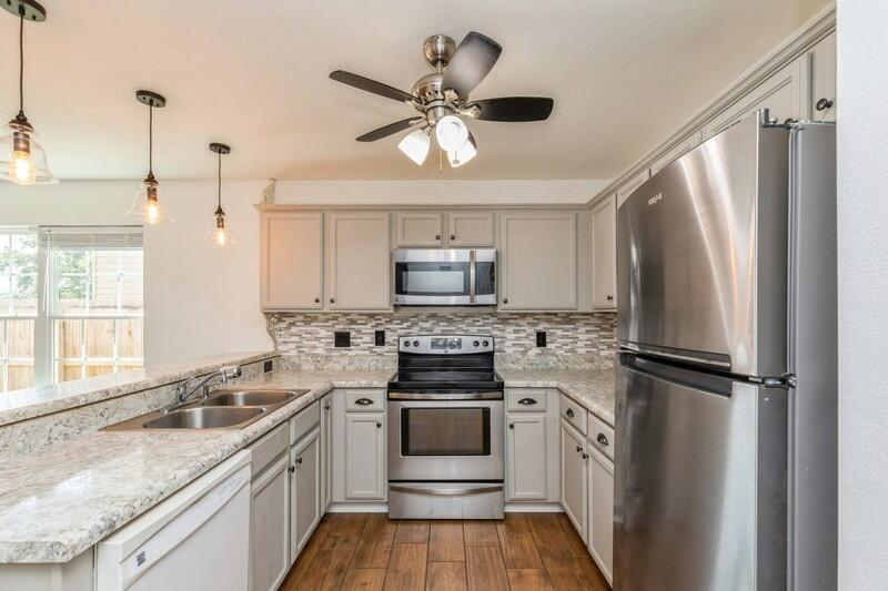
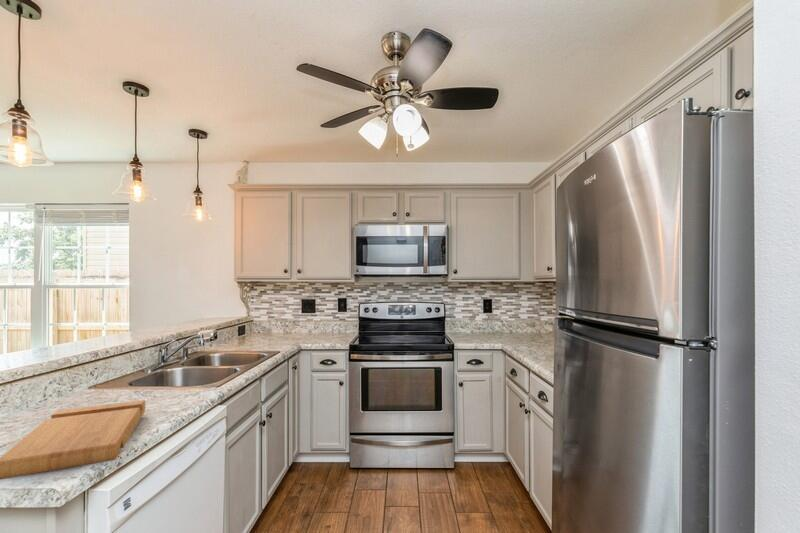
+ cutting board (83, 432)
